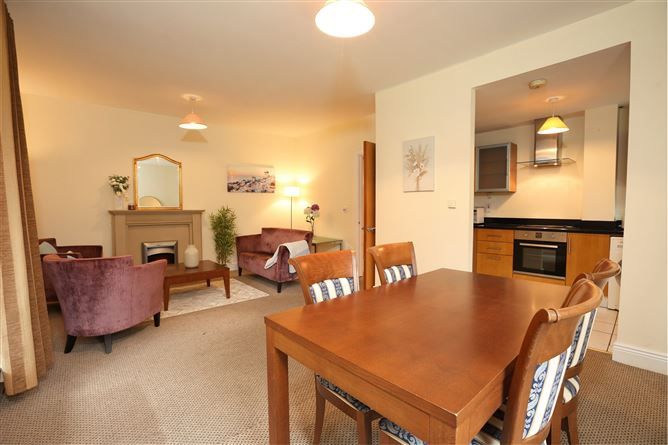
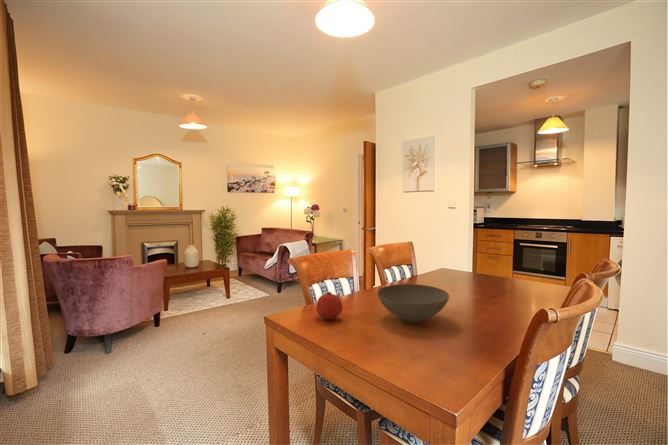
+ bowl (412, 306)
+ fruit (329, 305)
